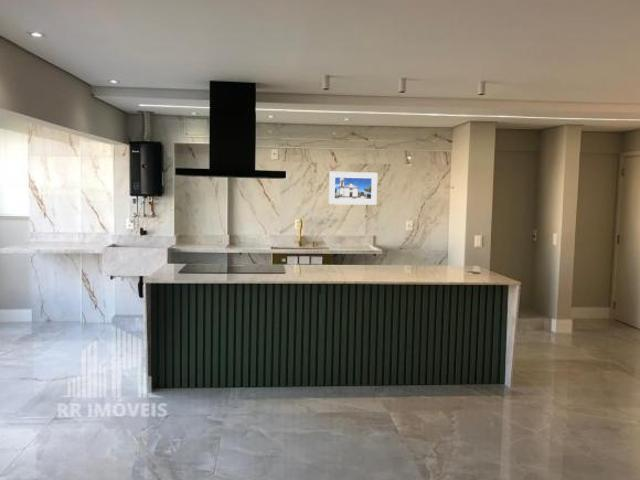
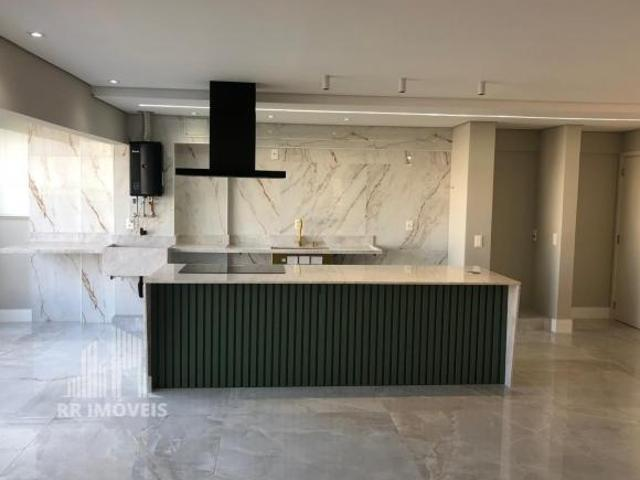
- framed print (353, 188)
